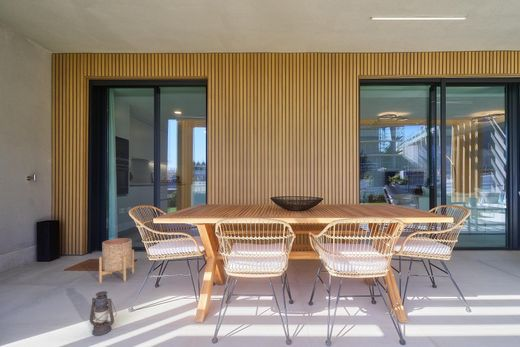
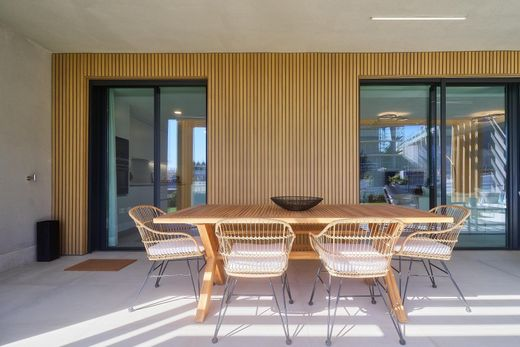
- planter (117, 259)
- lantern (102, 310)
